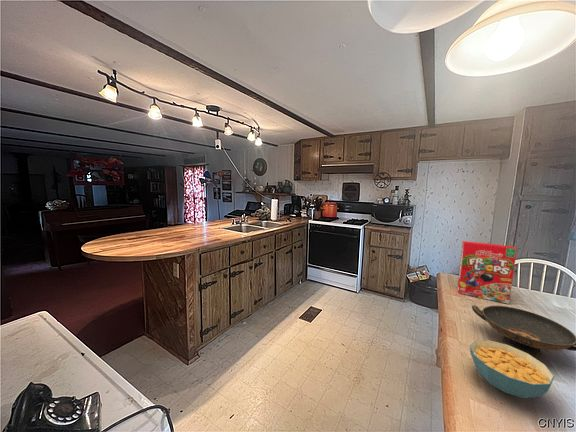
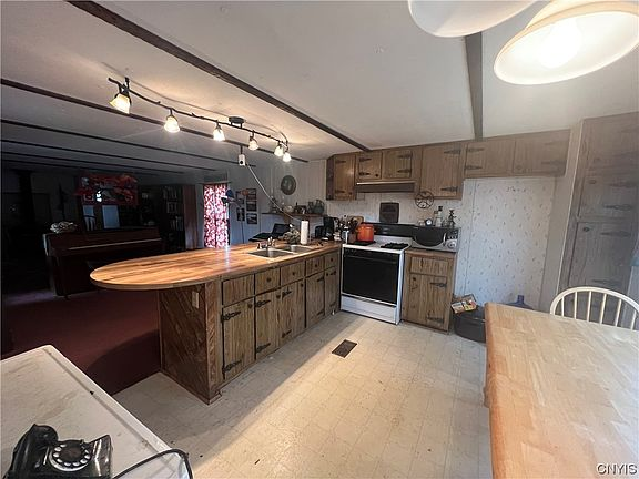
- decorative bowl (523, 334)
- cereal box (484, 270)
- cereal bowl (506, 373)
